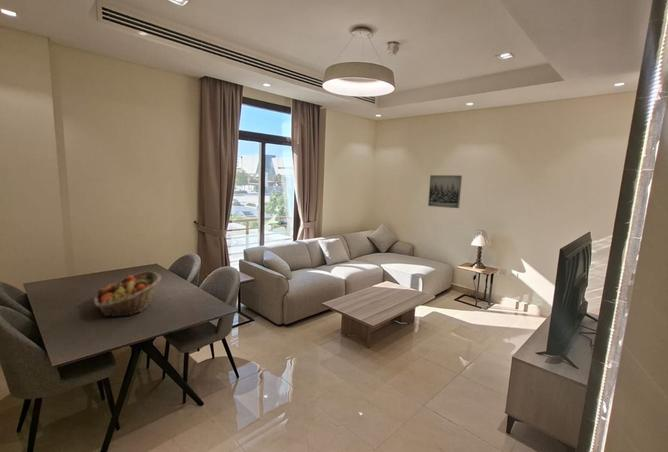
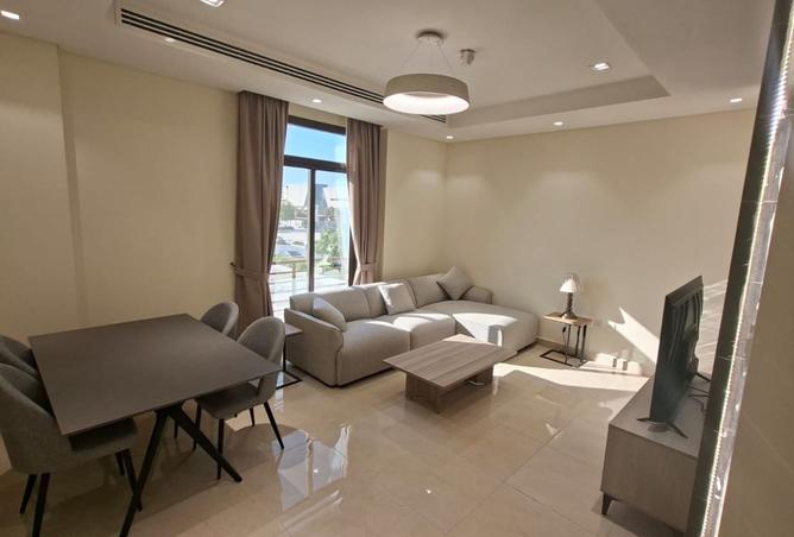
- wall art (444, 191)
- fruit basket (128, 292)
